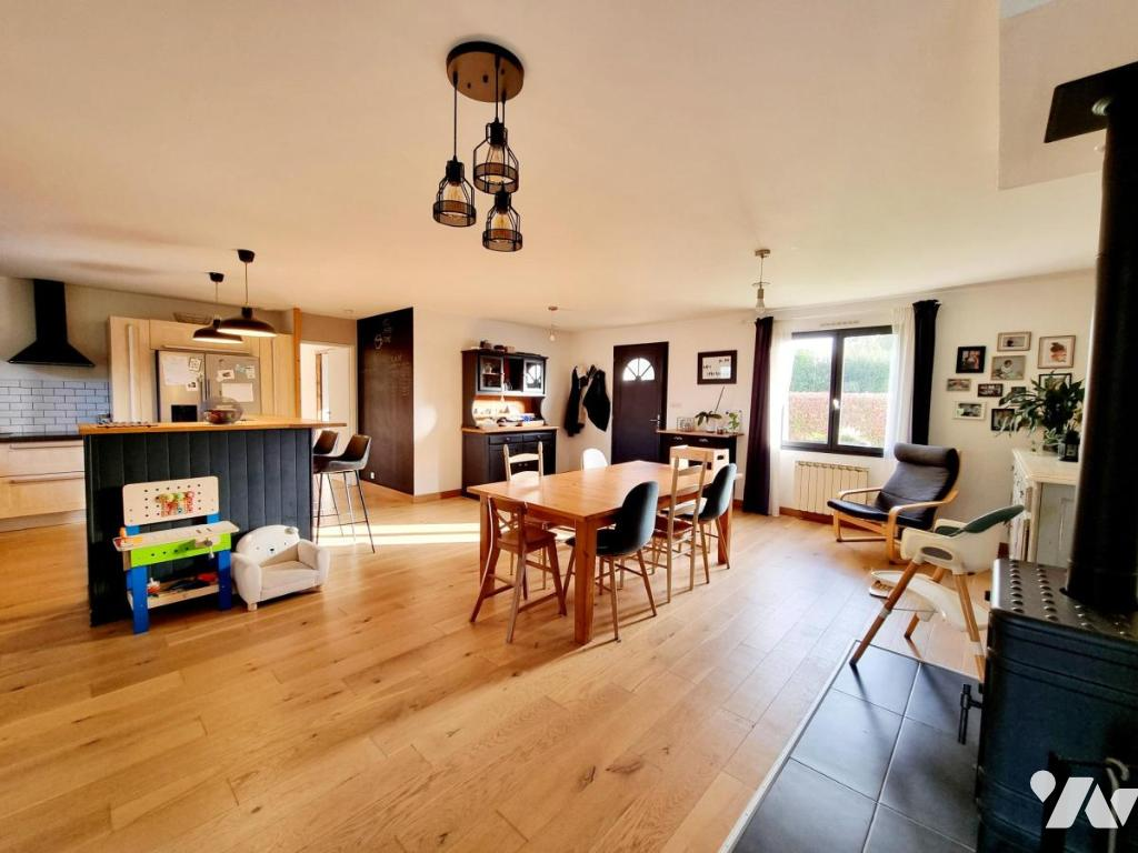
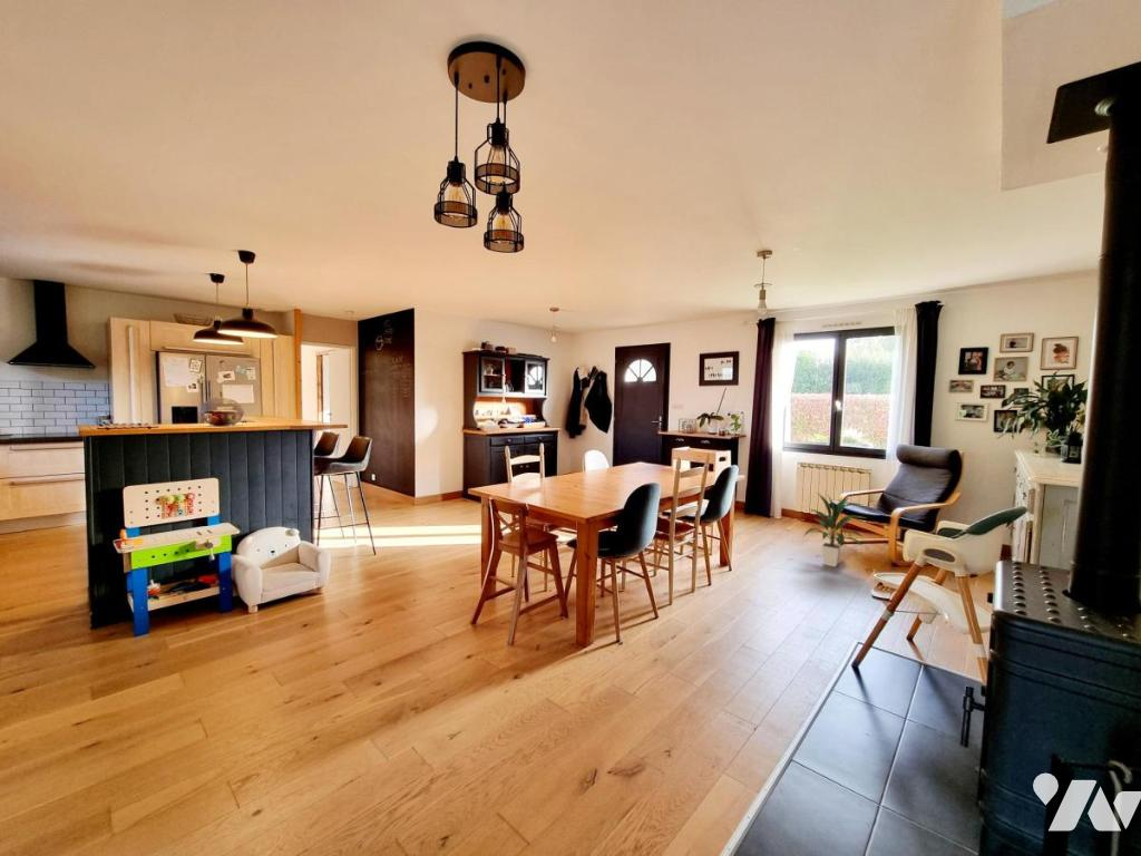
+ indoor plant (833, 528)
